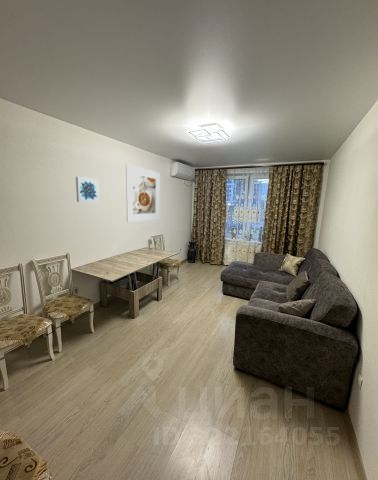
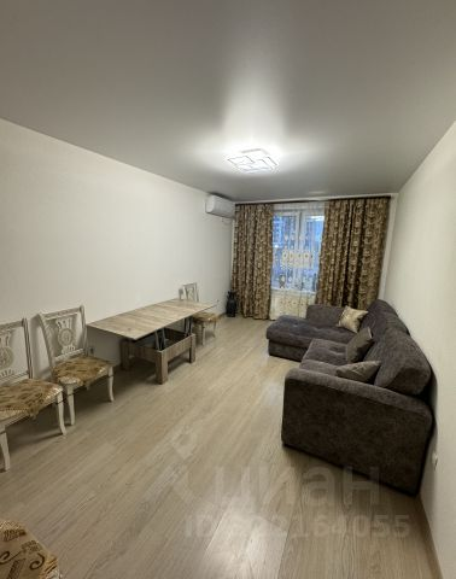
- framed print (144, 195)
- wall art (87, 190)
